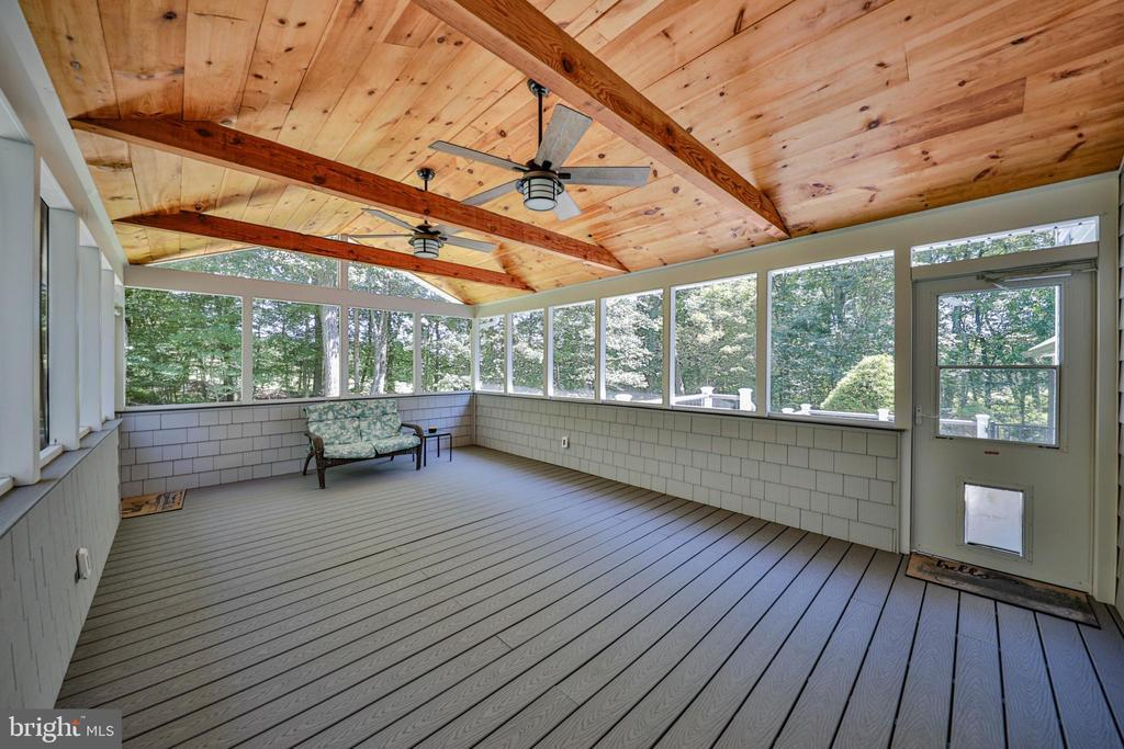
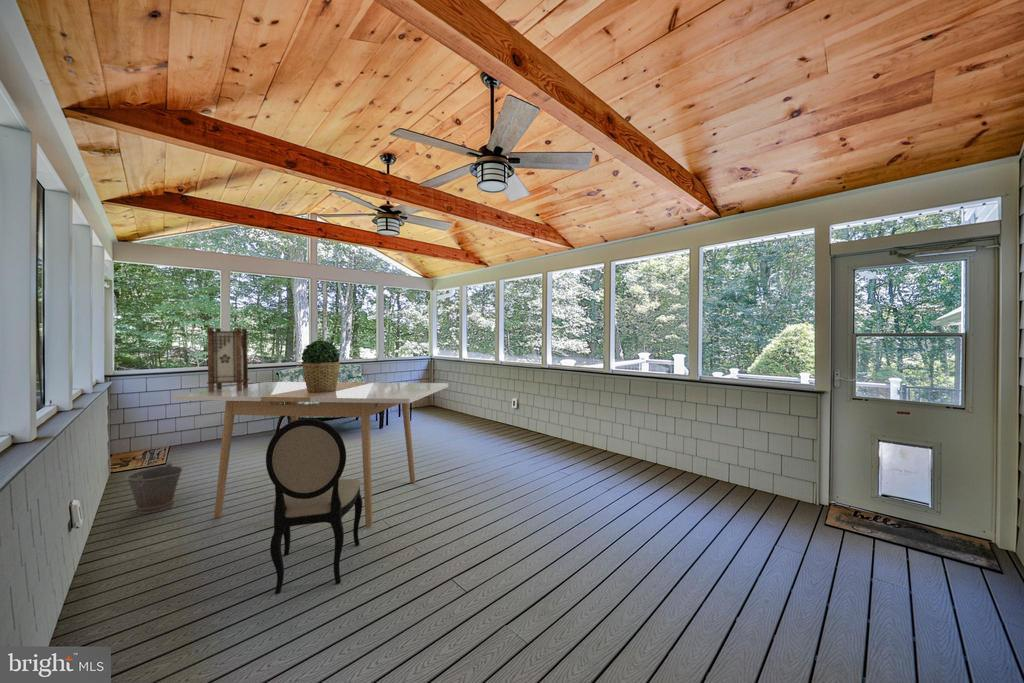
+ dining chair (315, 489)
+ bucket (156, 487)
+ lantern (228, 358)
+ potted plant (321, 365)
+ dining table (326, 416)
